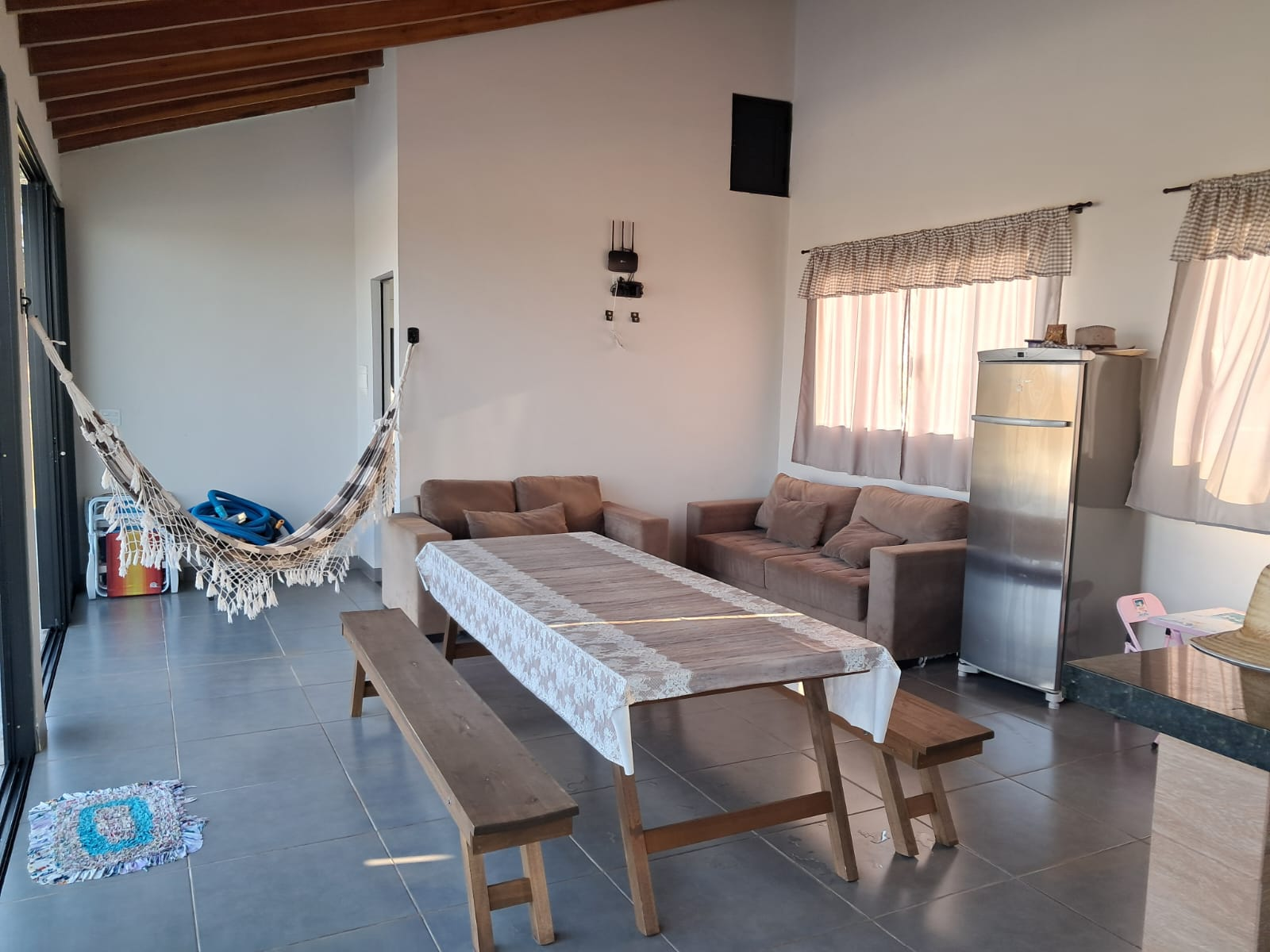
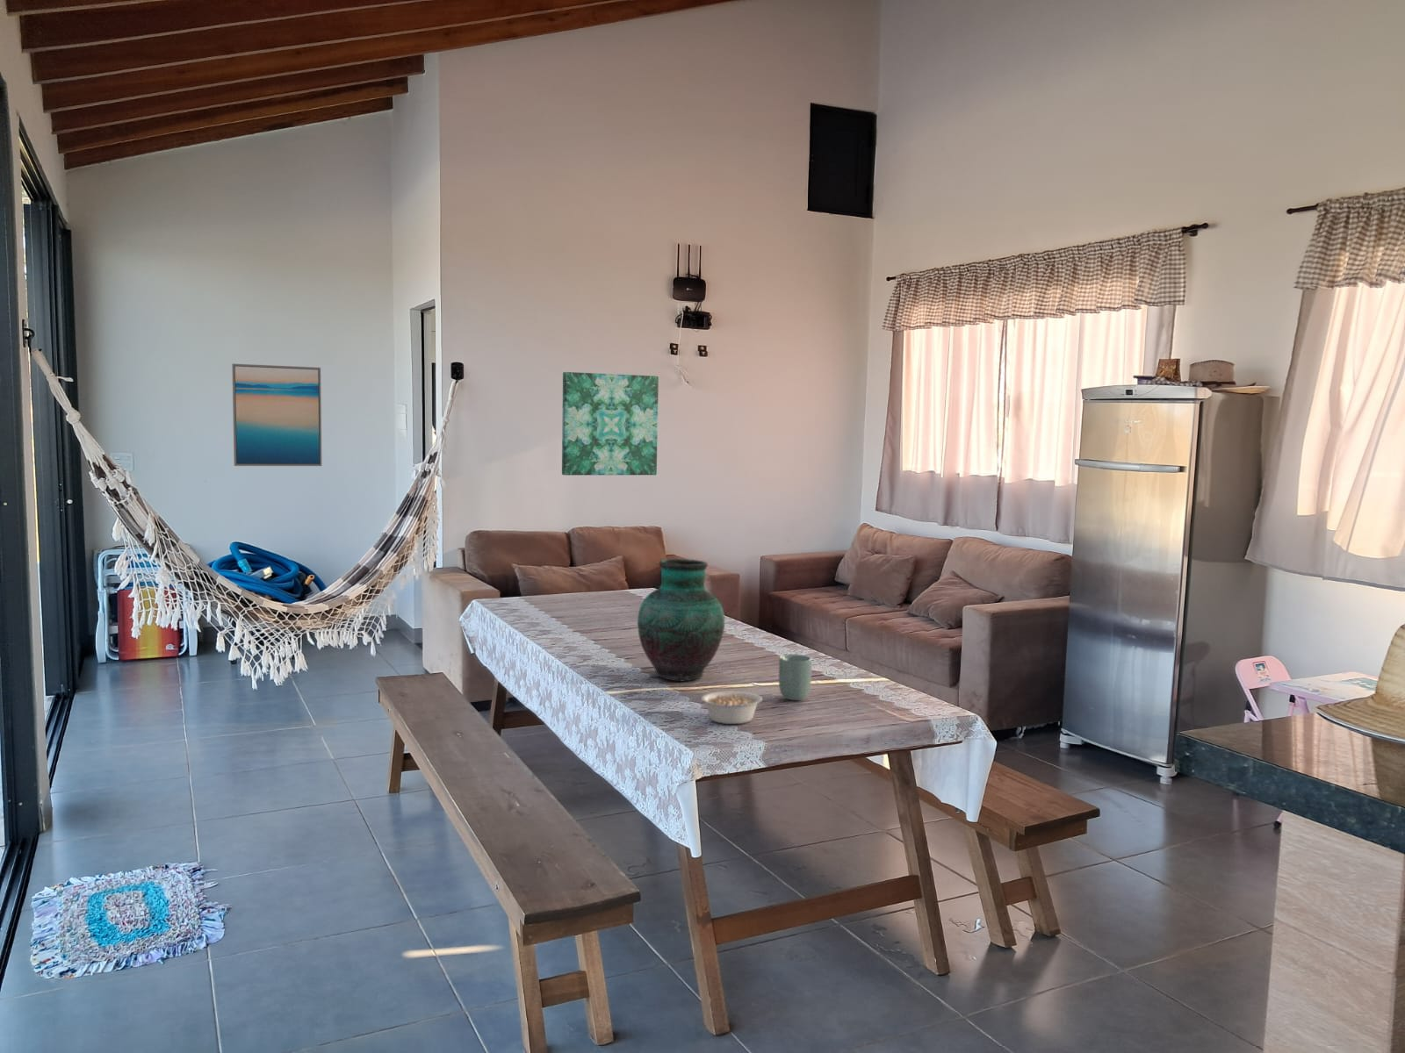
+ cup (794, 677)
+ vase (680, 618)
+ wall art (278, 416)
+ wall art (611, 425)
+ legume (733, 706)
